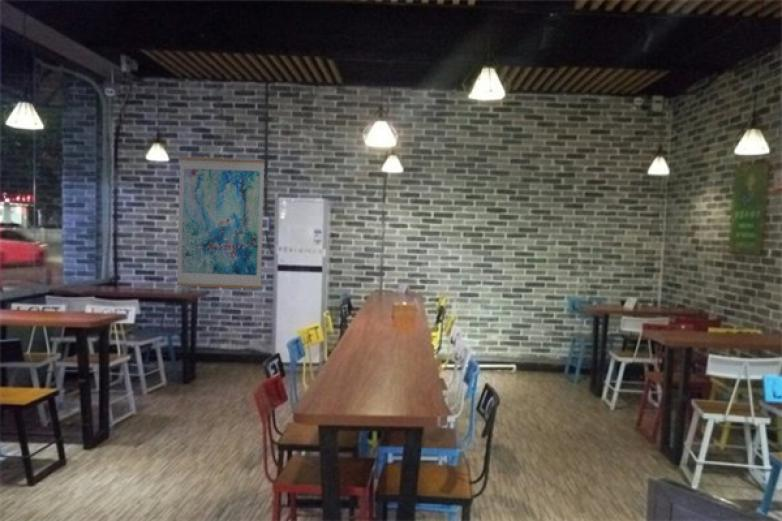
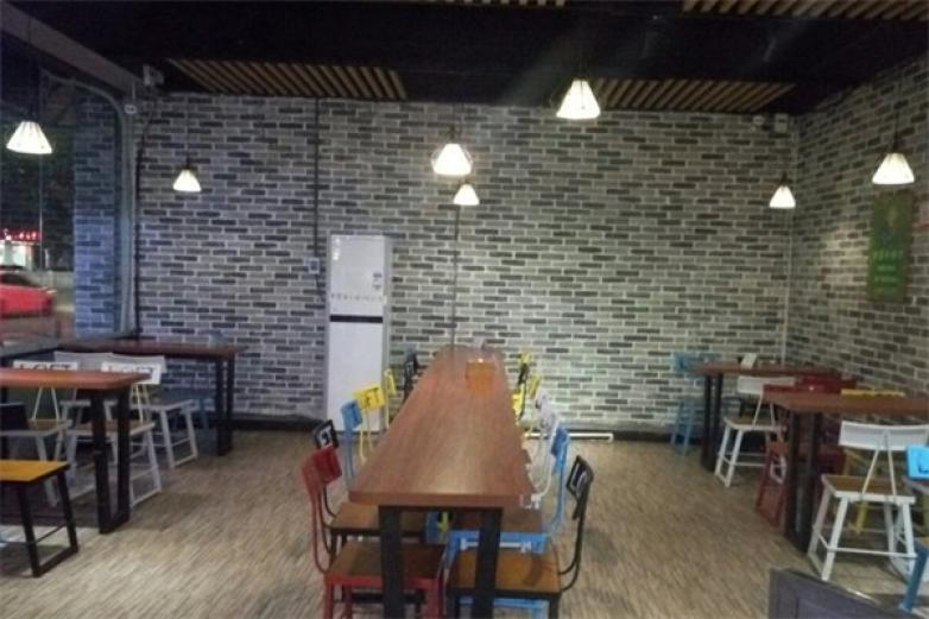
- wall art (220, 223)
